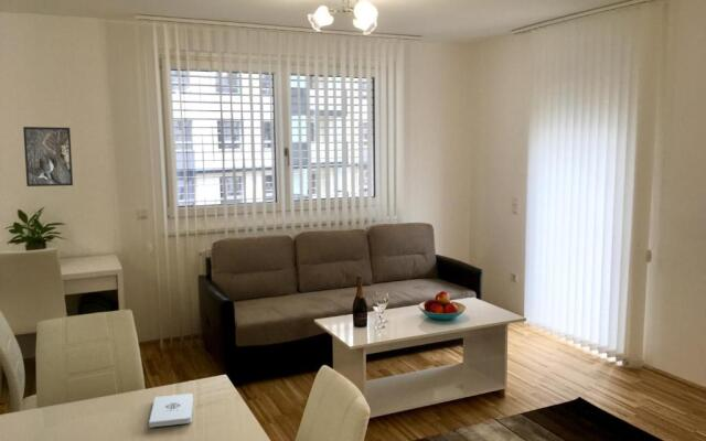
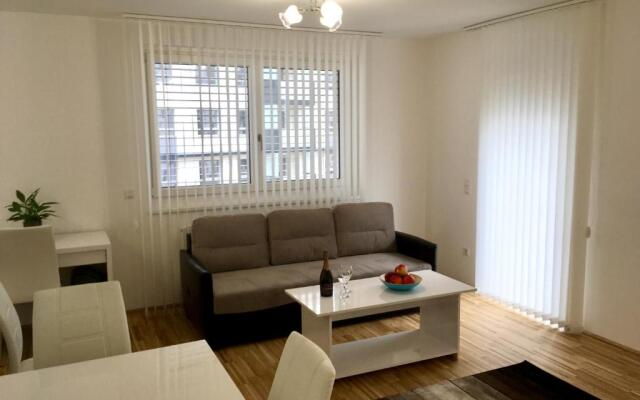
- notepad (172, 409)
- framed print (49, 157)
